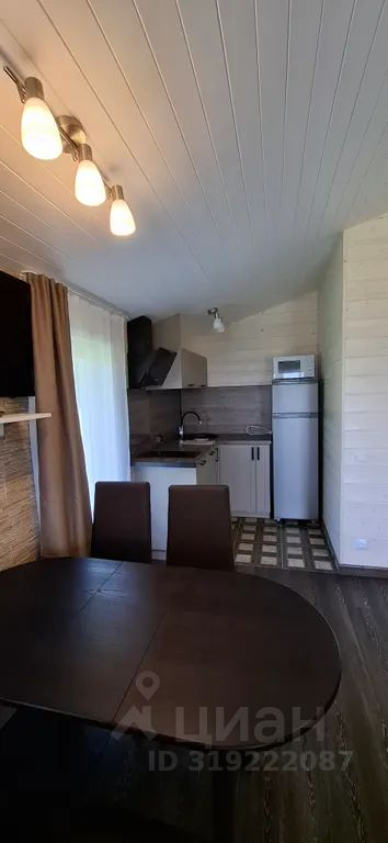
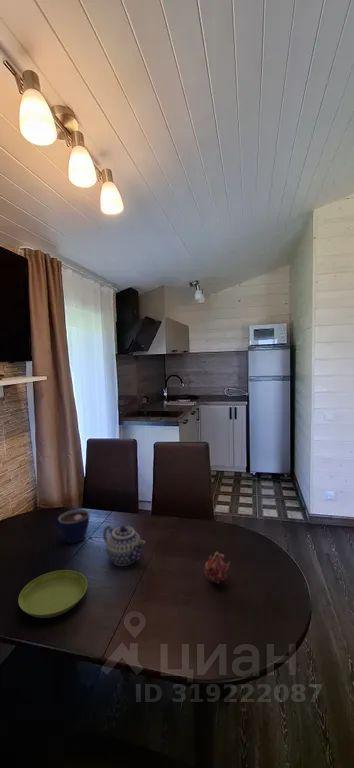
+ saucer (54, 594)
+ teapot (123, 542)
+ cup (70, 526)
+ fruit (216, 564)
